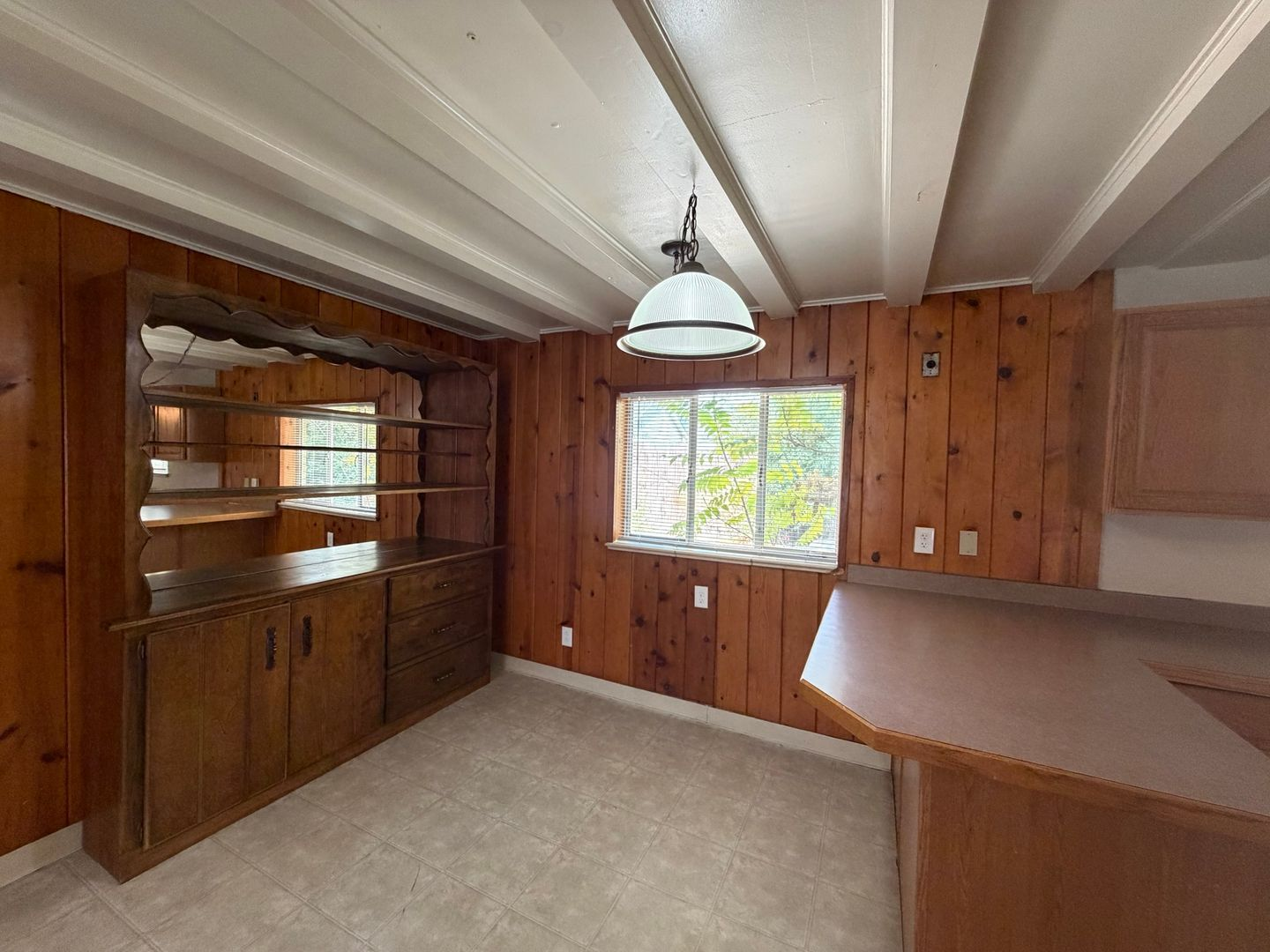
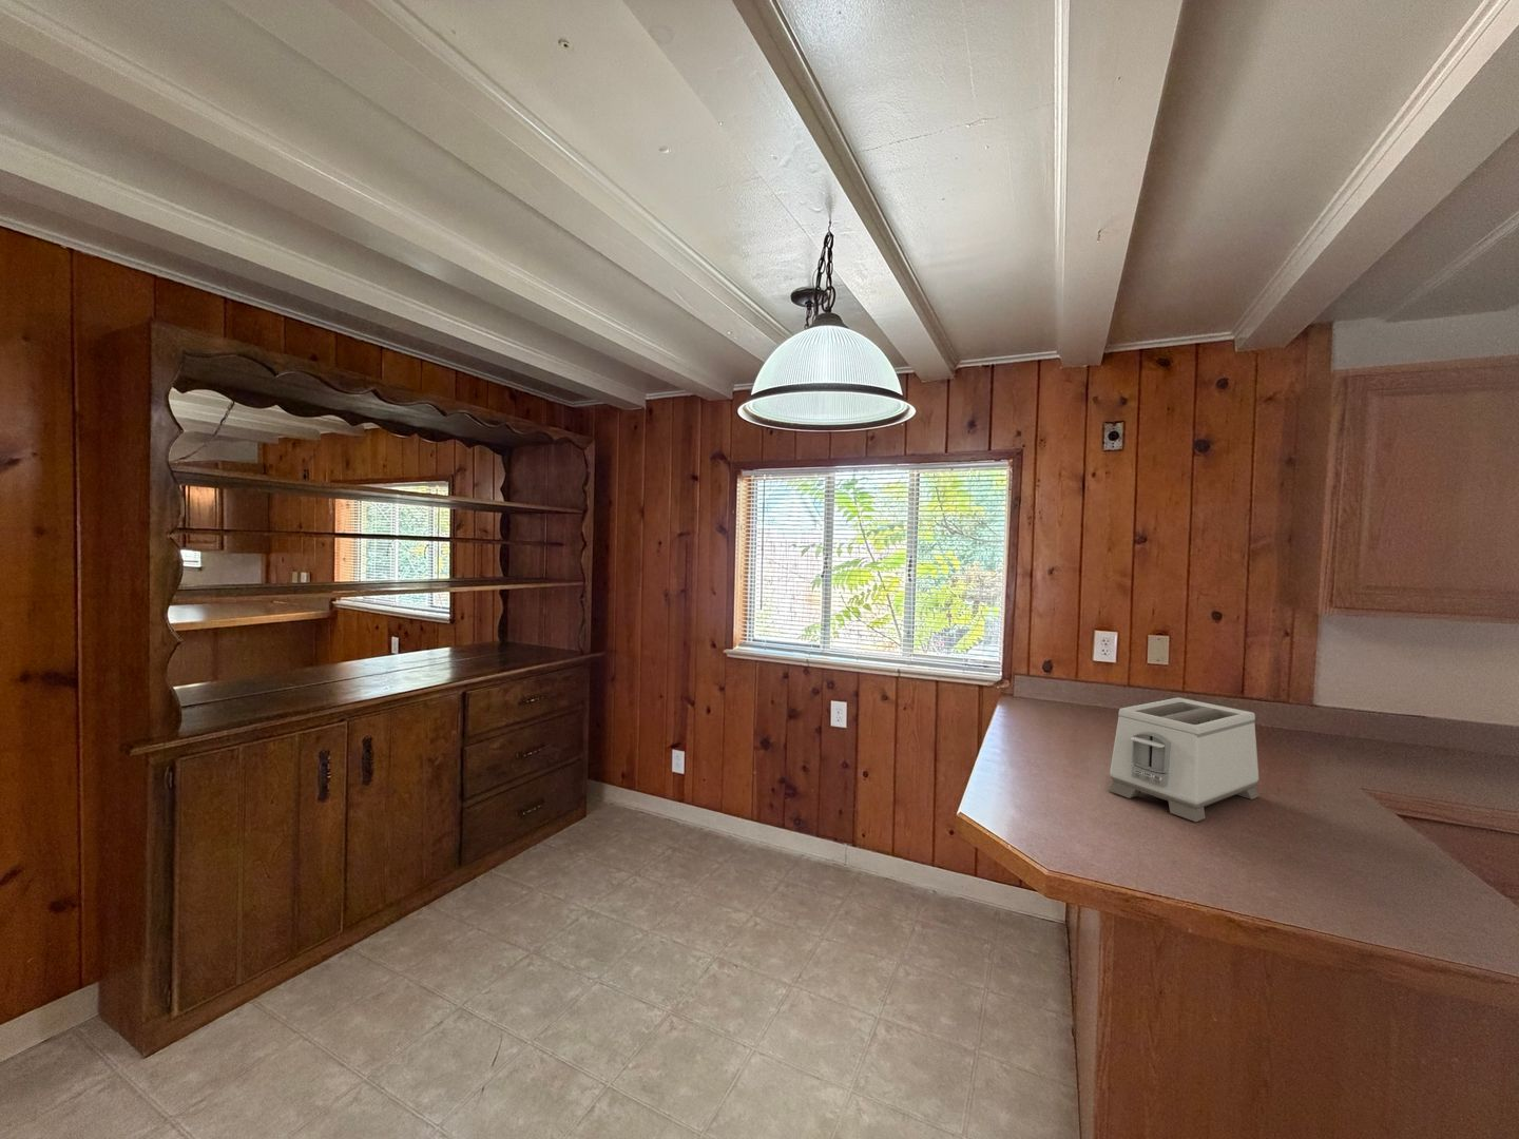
+ toaster (1182, 753)
